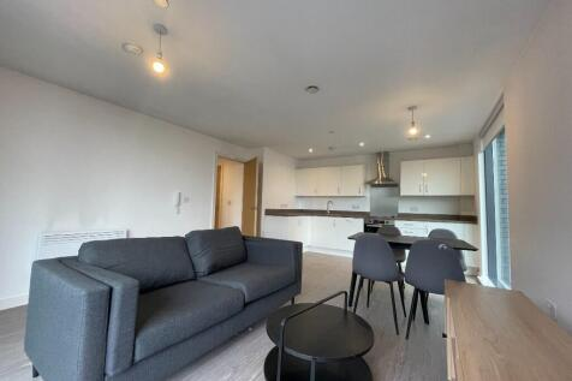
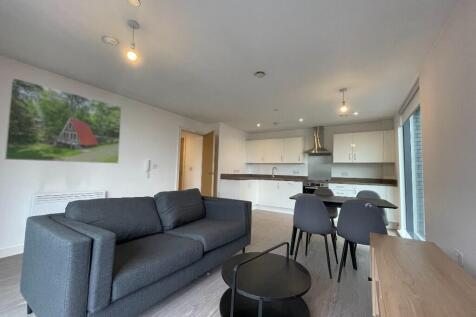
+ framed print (74, 128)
